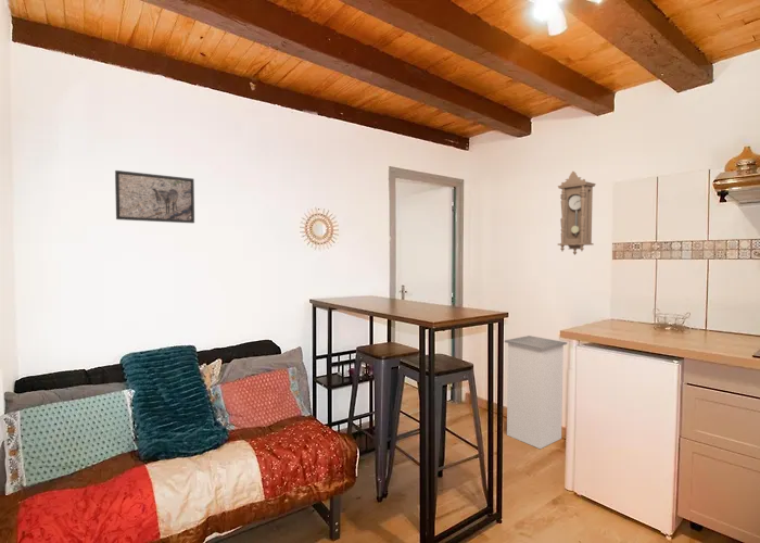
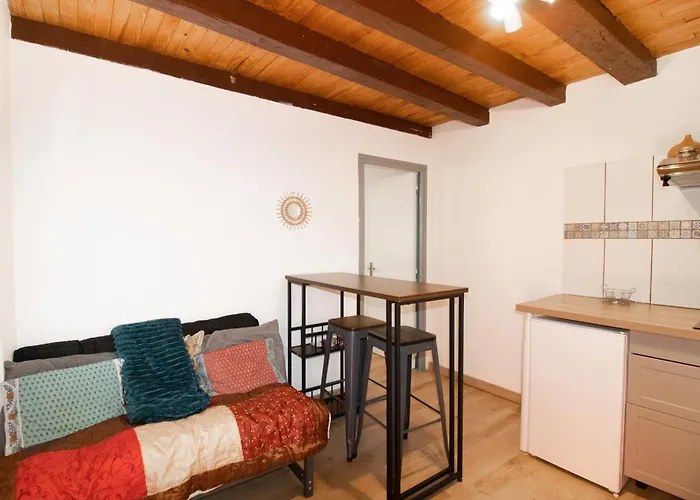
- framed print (156, 198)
- trash can (534, 388)
- pendulum clock (575, 213)
